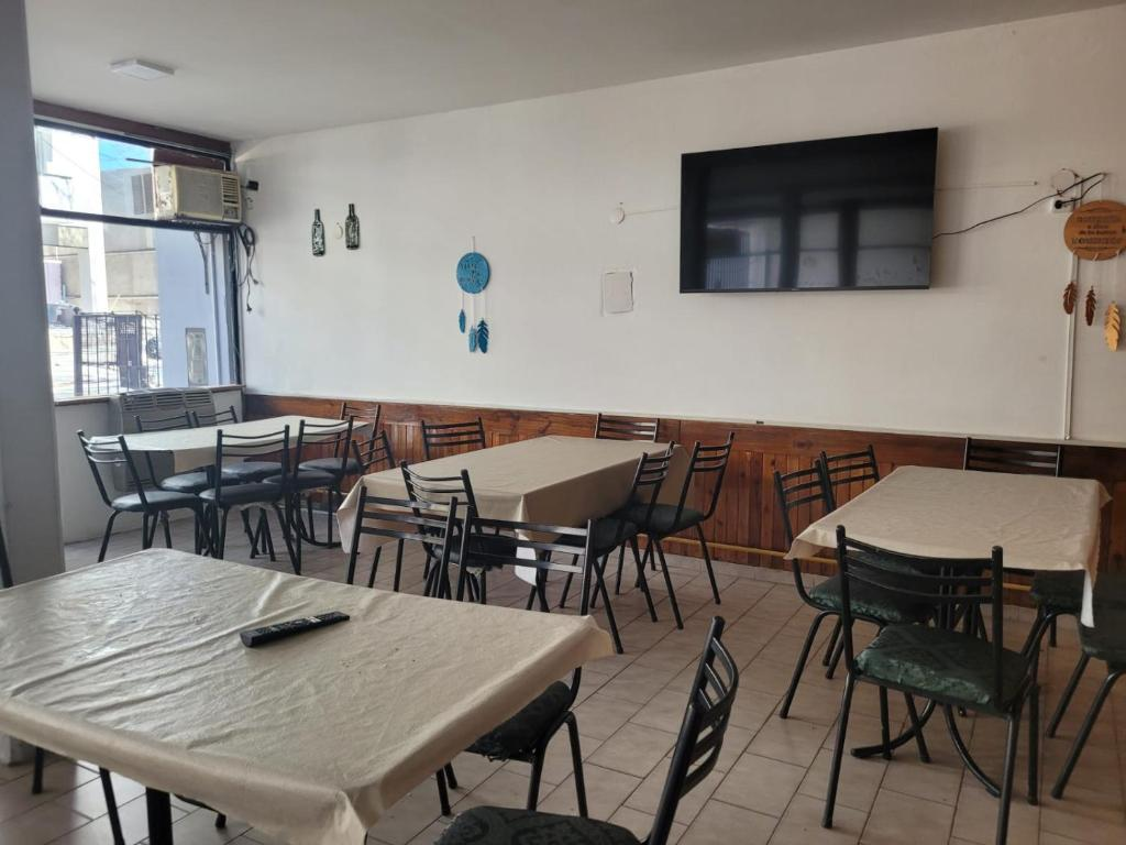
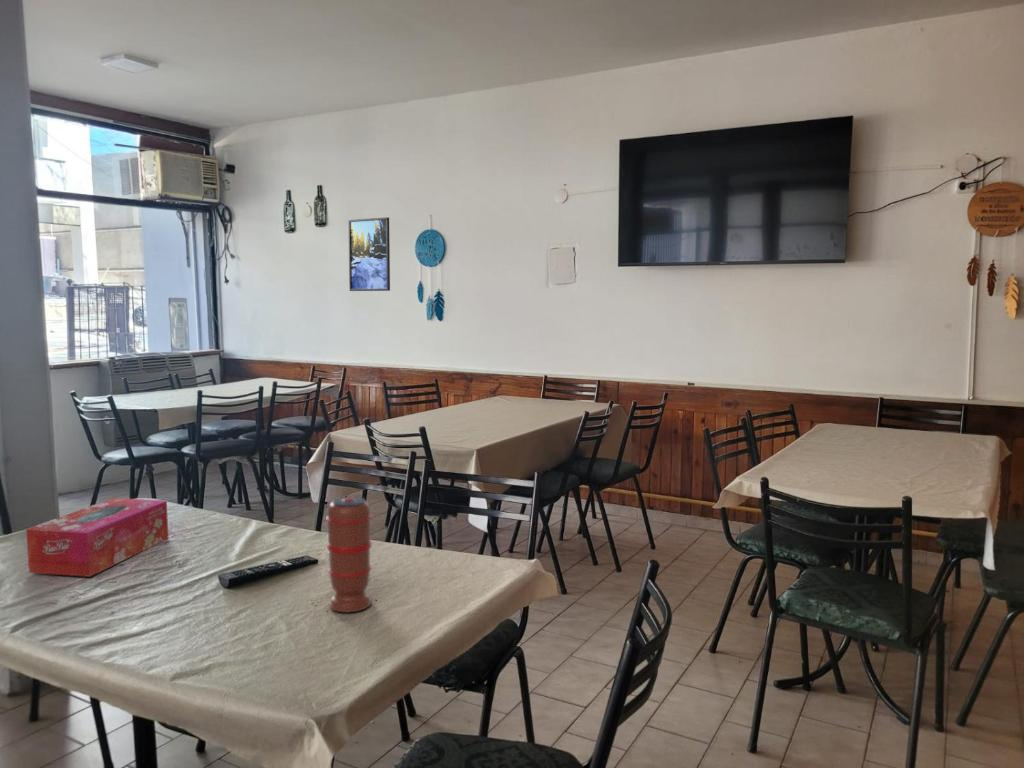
+ tissue box (102, 534)
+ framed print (369, 255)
+ spice grinder (349, 552)
